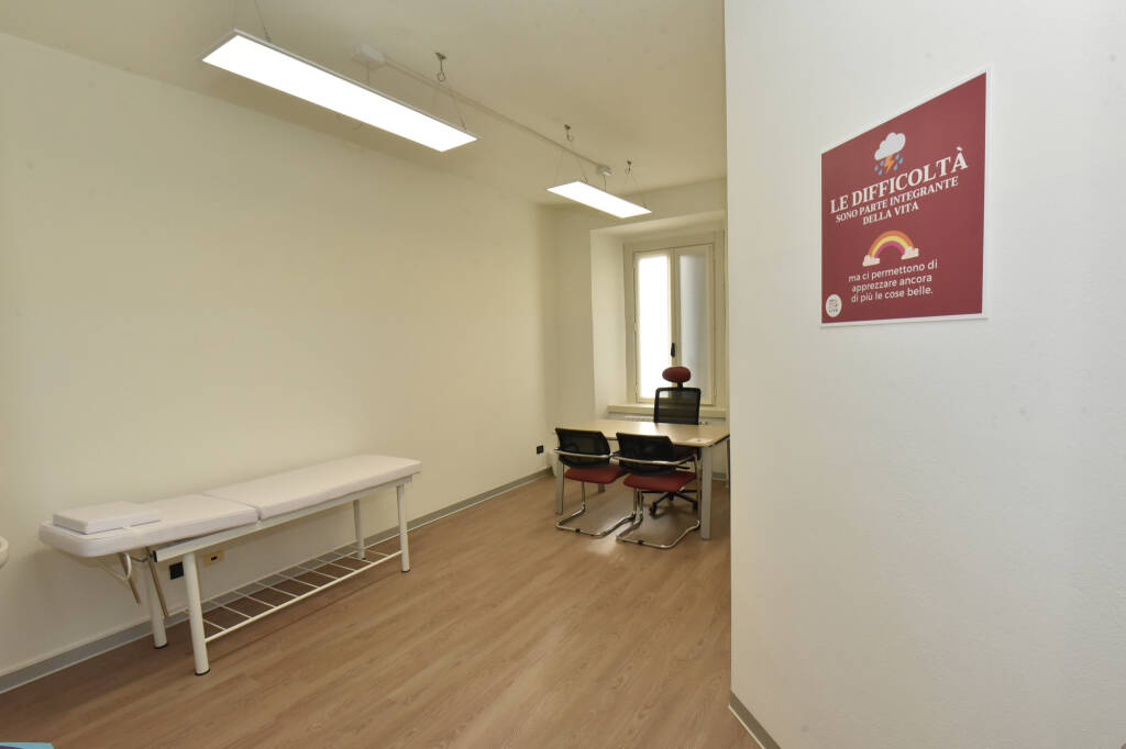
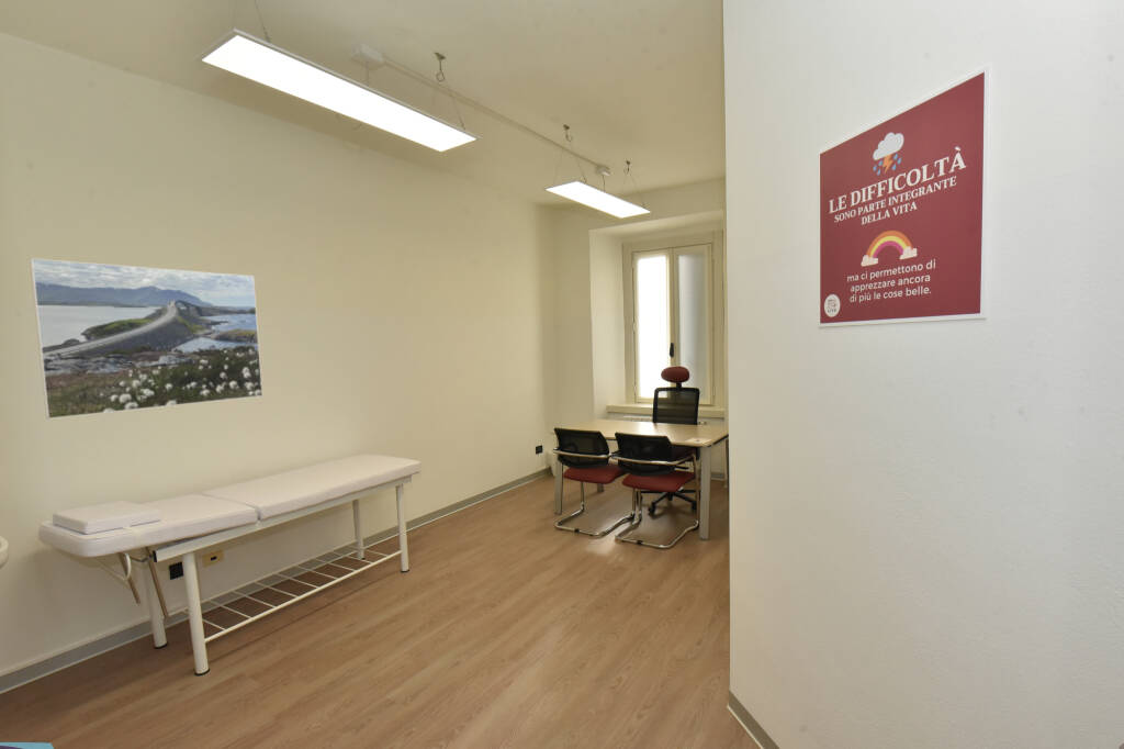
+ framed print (164, 337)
